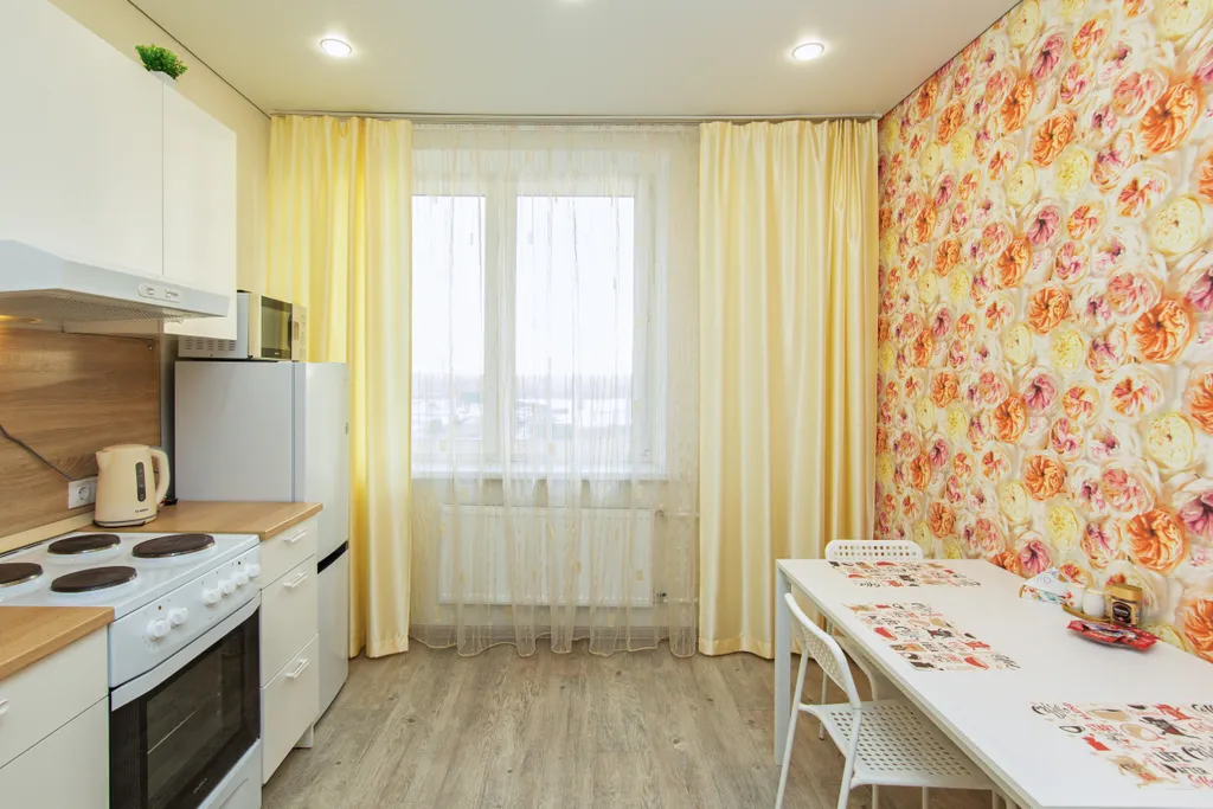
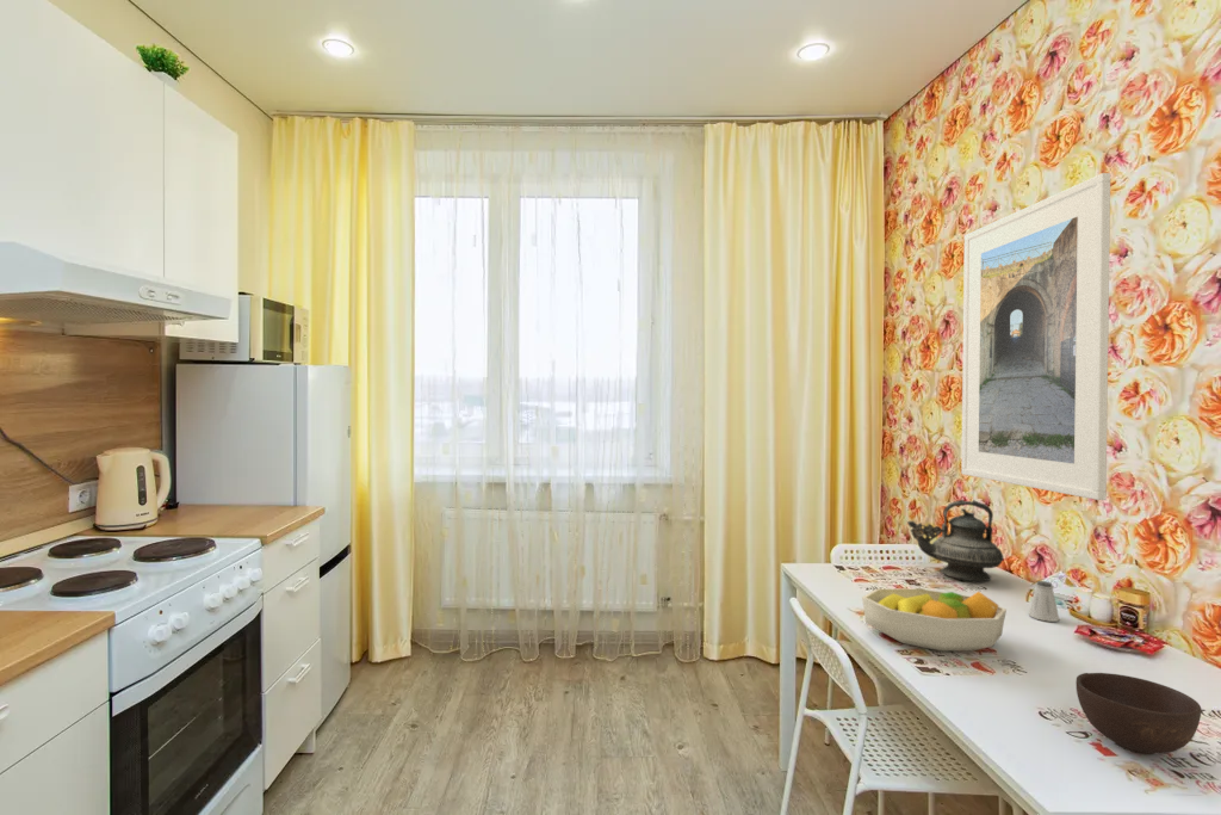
+ saltshaker (1043, 599)
+ bowl (1134, 717)
+ fruit bowl (931, 612)
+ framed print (1023, 347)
+ teapot (953, 536)
